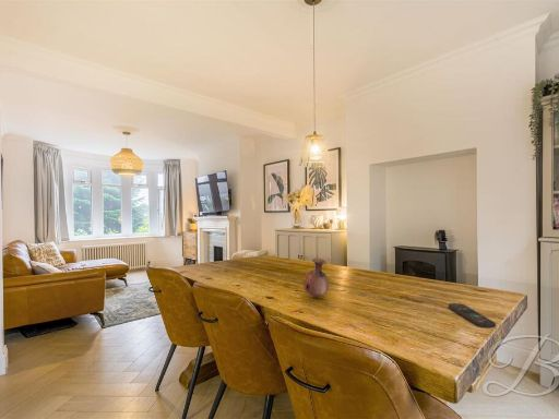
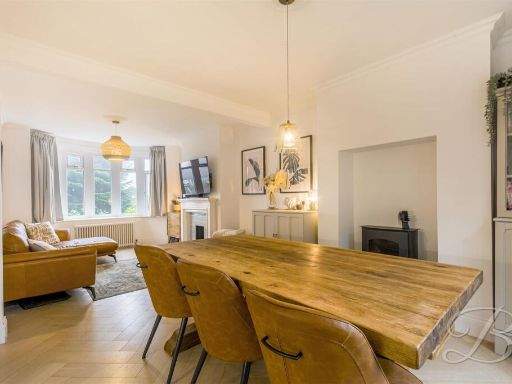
- vase (316, 277)
- remote control (469, 314)
